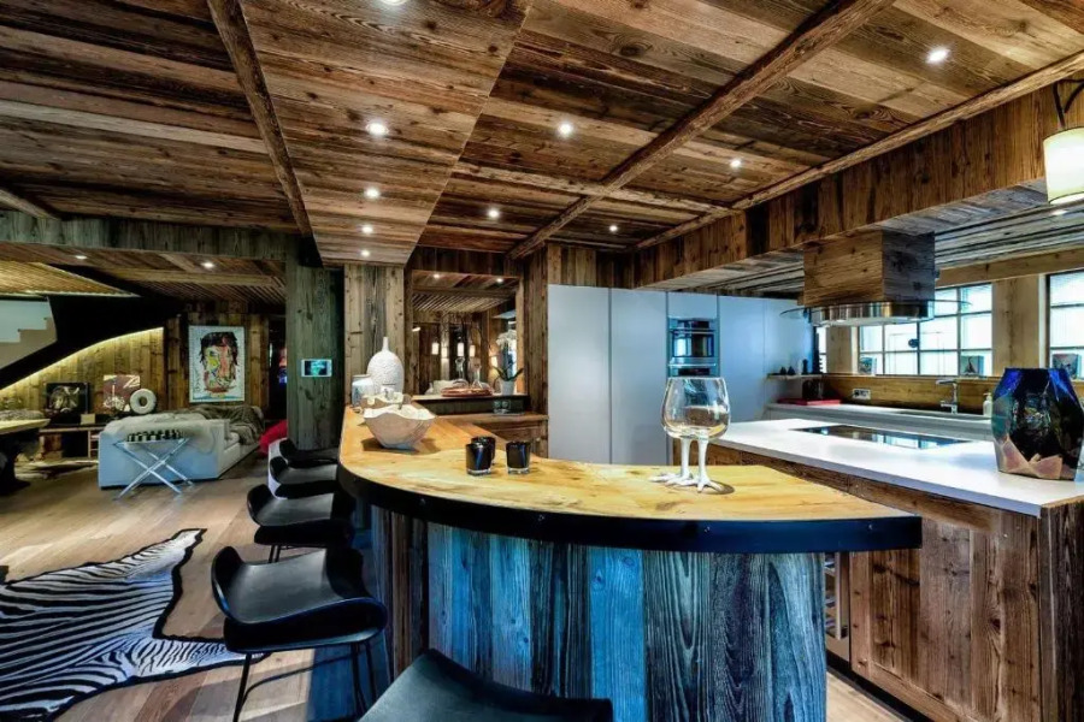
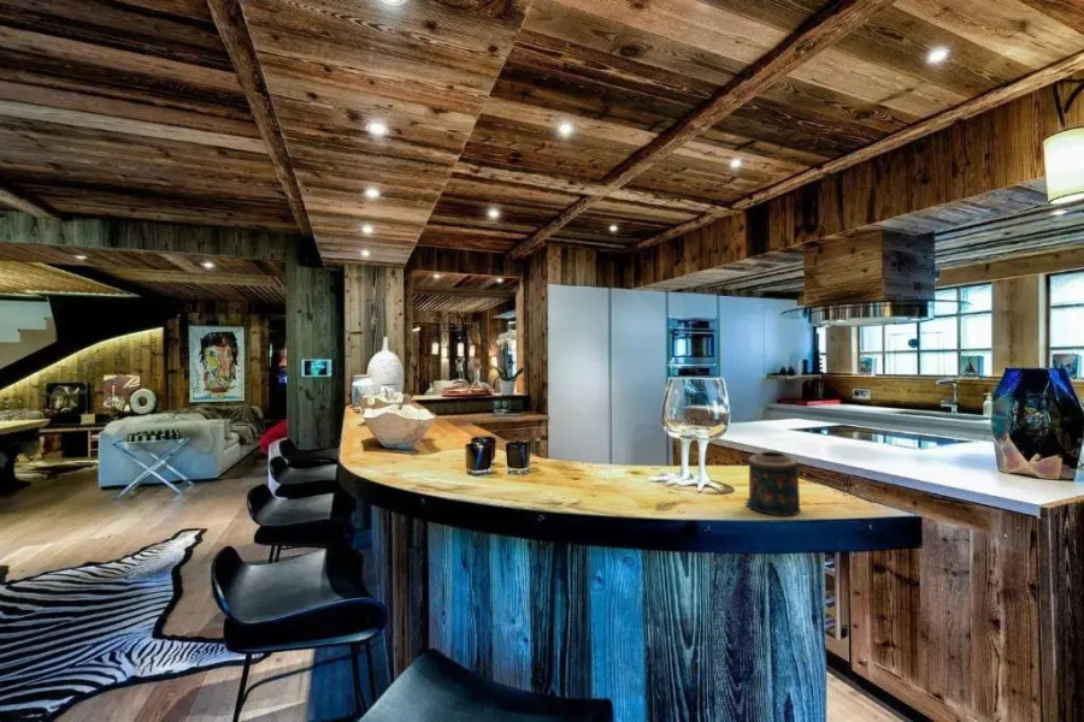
+ candle (768, 479)
